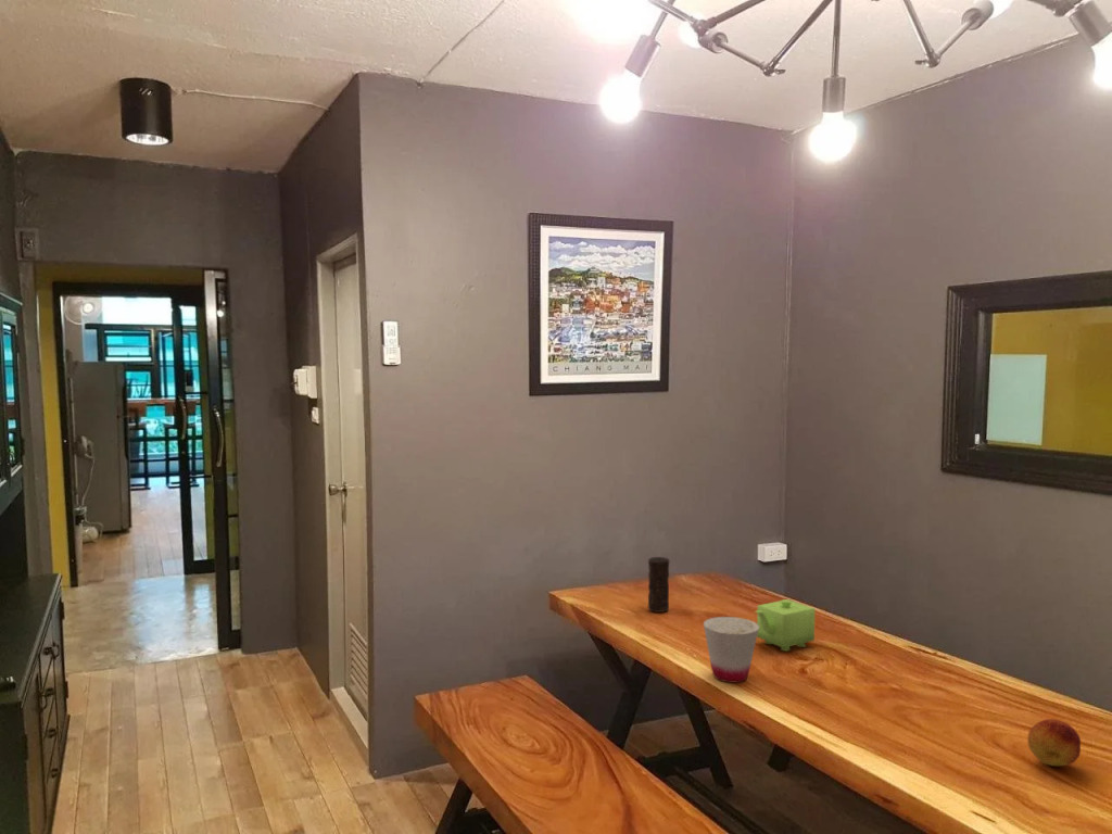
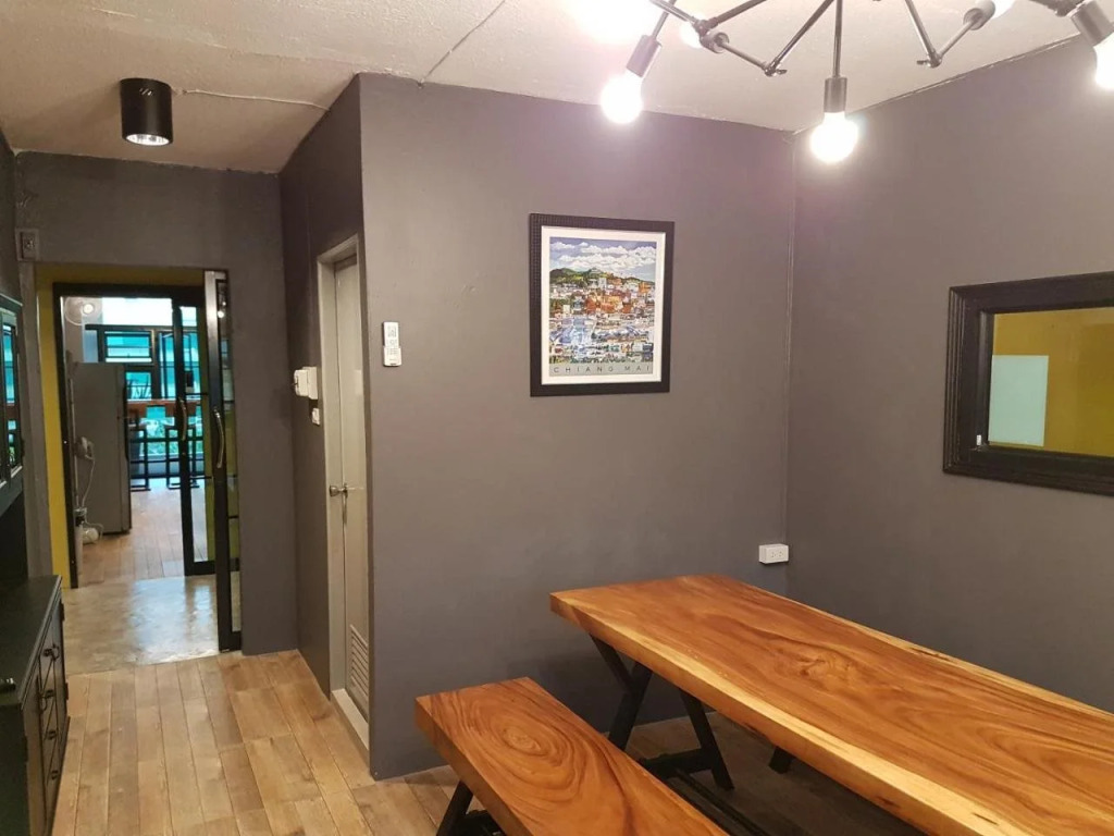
- teapot (781, 622)
- candle (658, 584)
- fruit (1053, 742)
- cup (730, 650)
